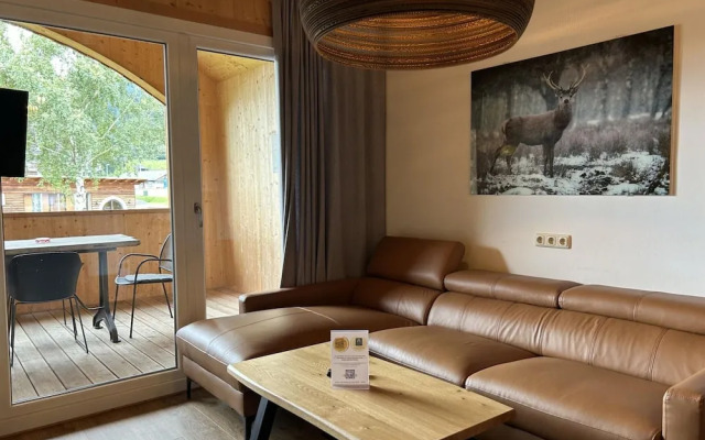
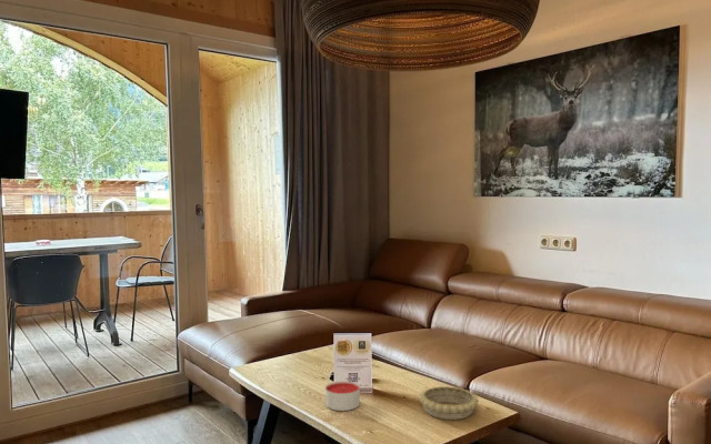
+ decorative bowl (448, 401)
+ candle (342, 394)
